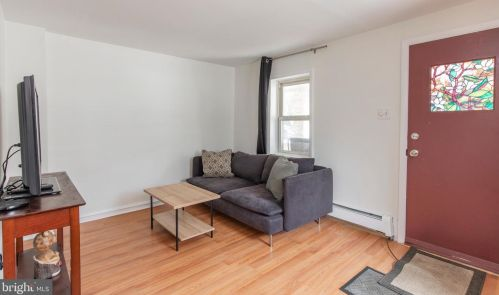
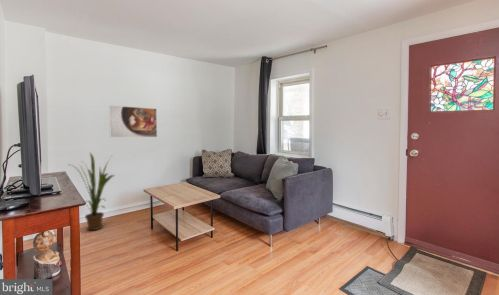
+ house plant (91, 190)
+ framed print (134, 122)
